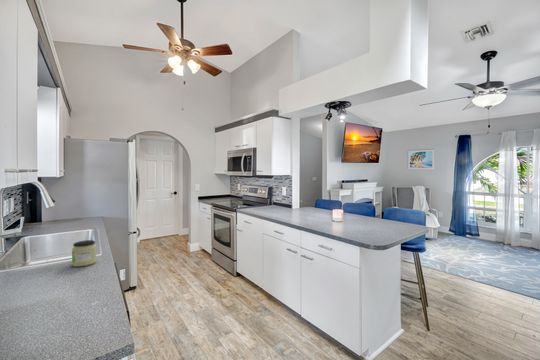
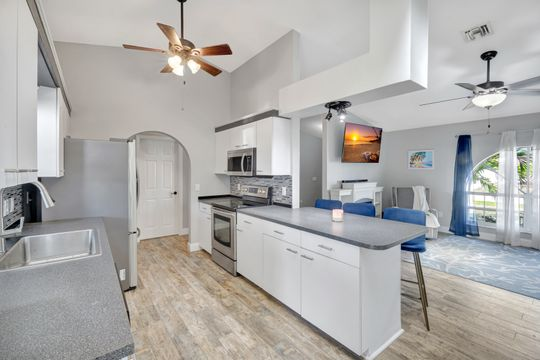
- jar (84, 252)
